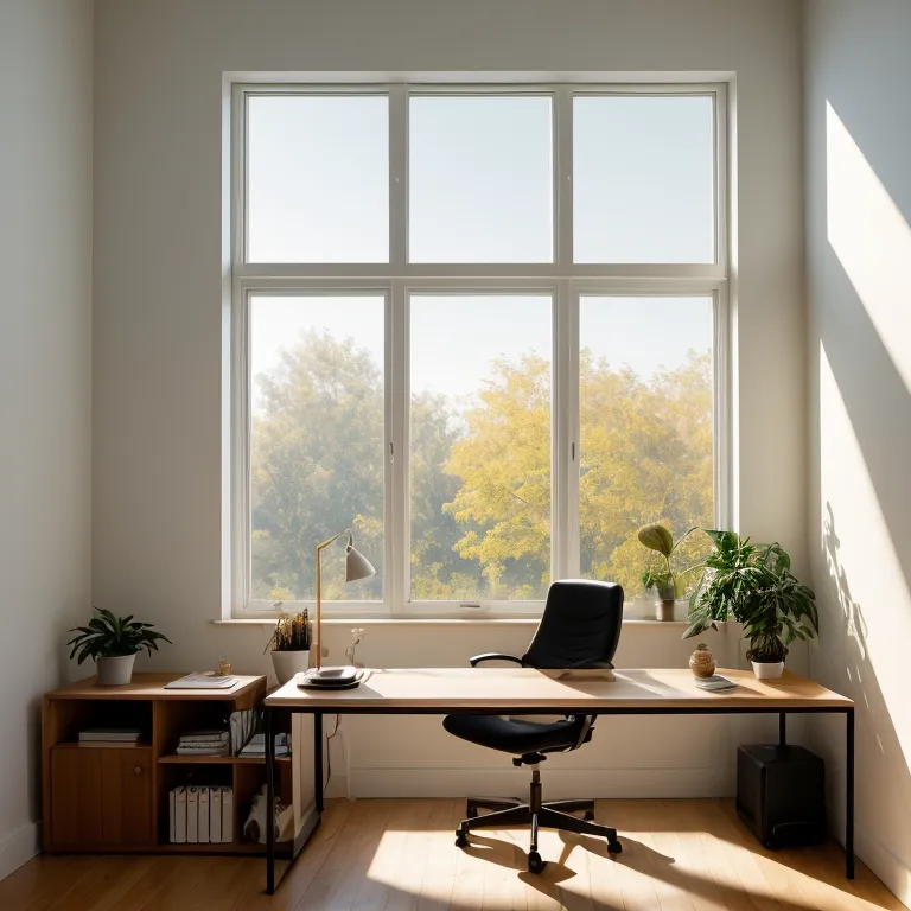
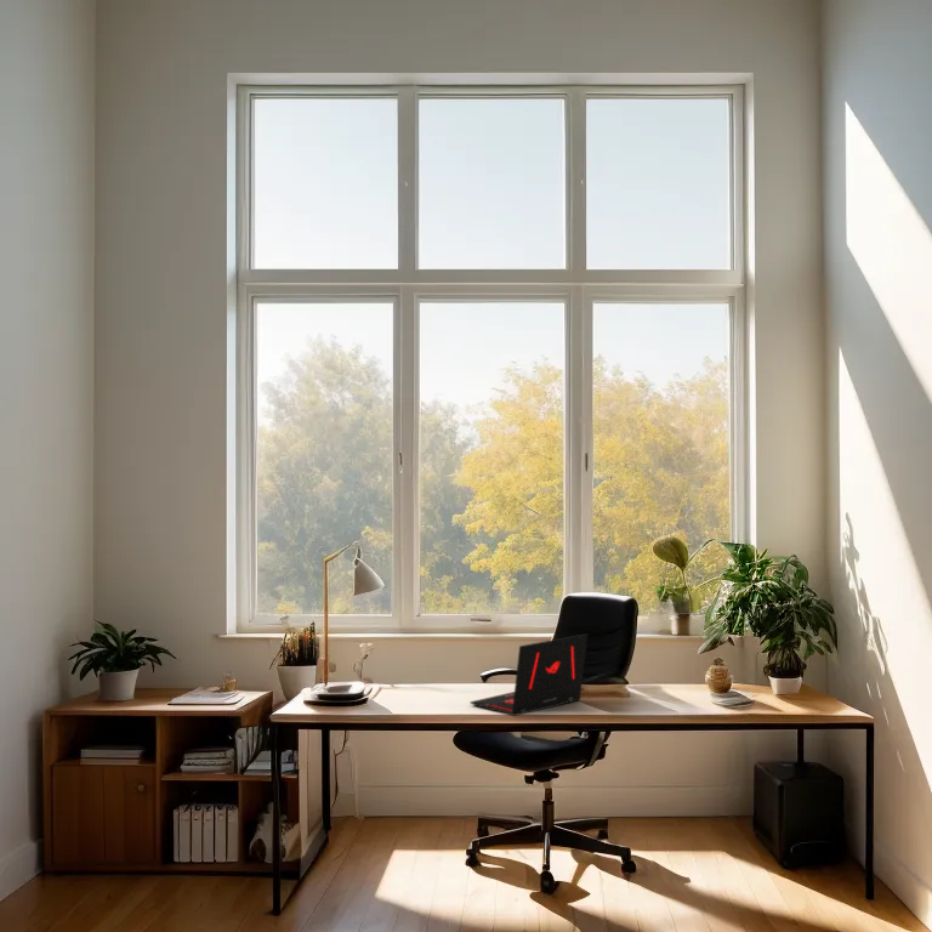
+ laptop (529, 669)
